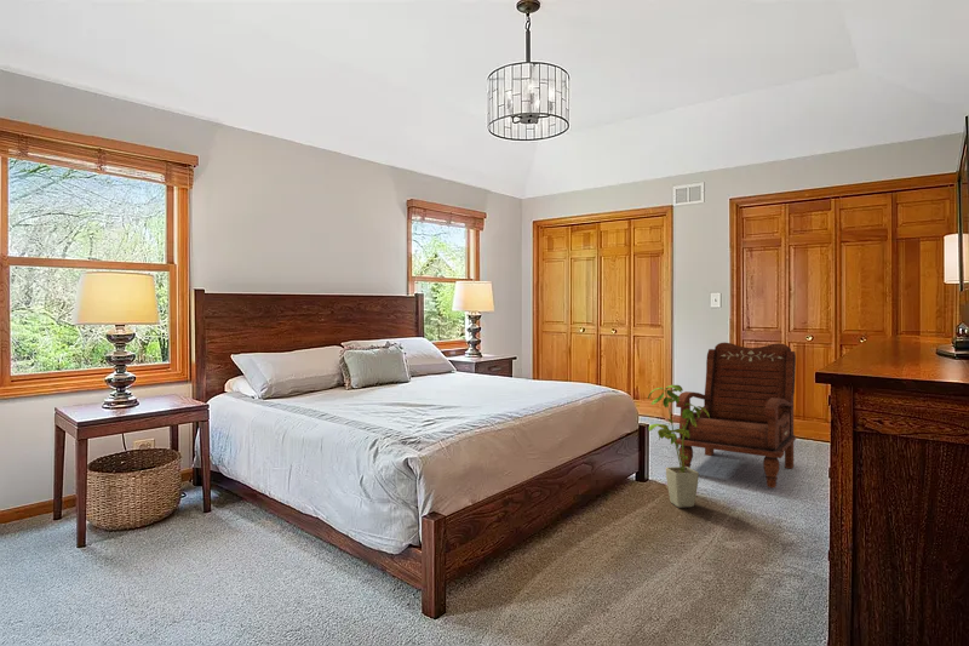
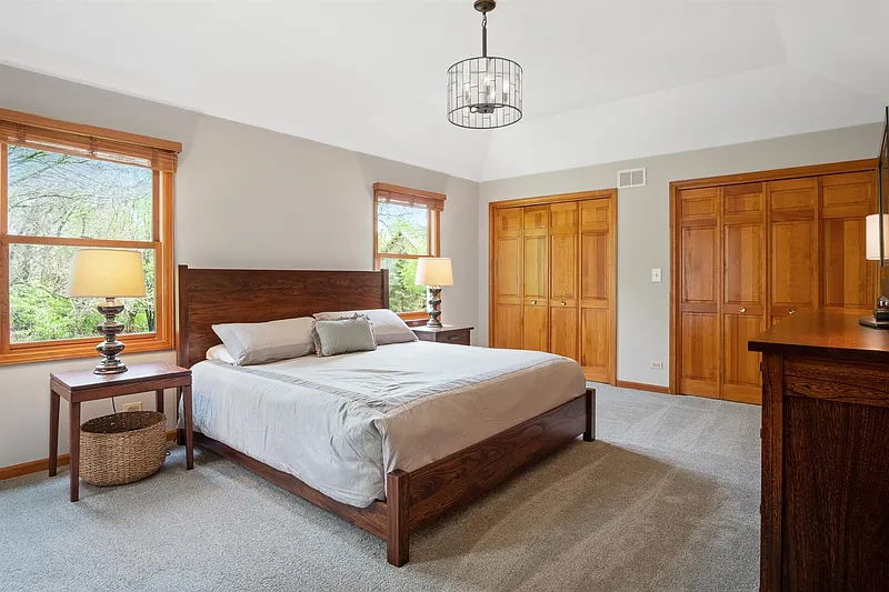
- armchair (739, 406)
- house plant (671, 444)
